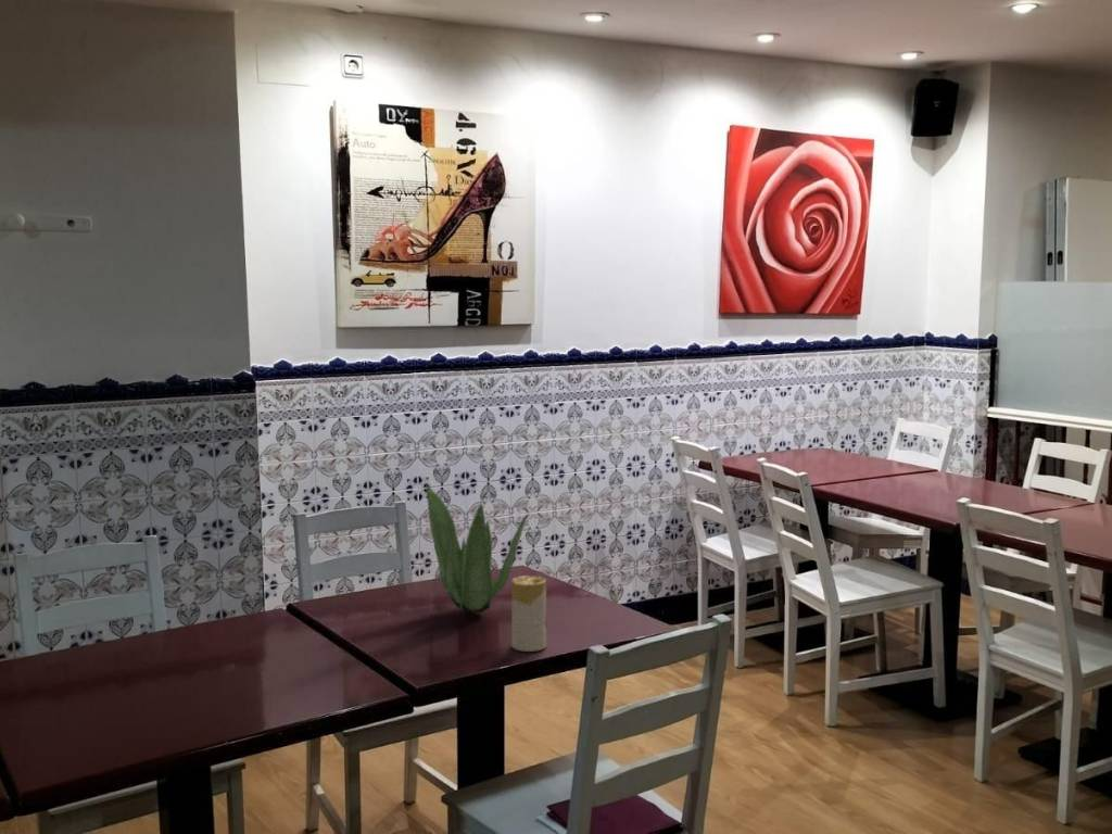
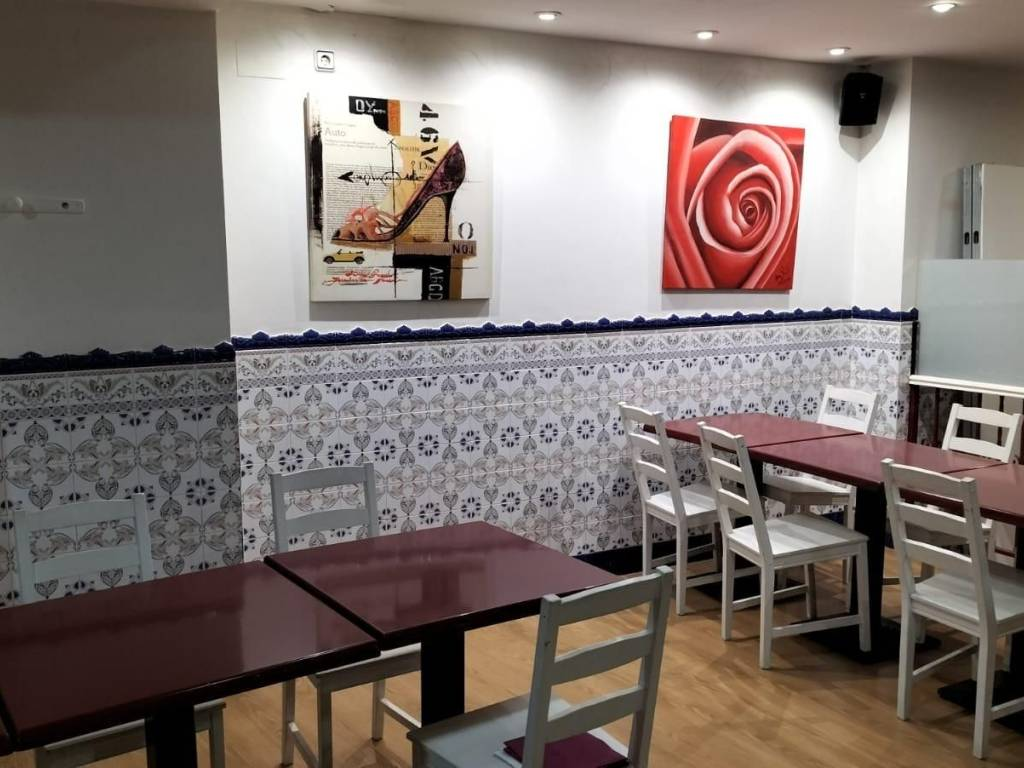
- candle (529, 612)
- plant (463, 551)
